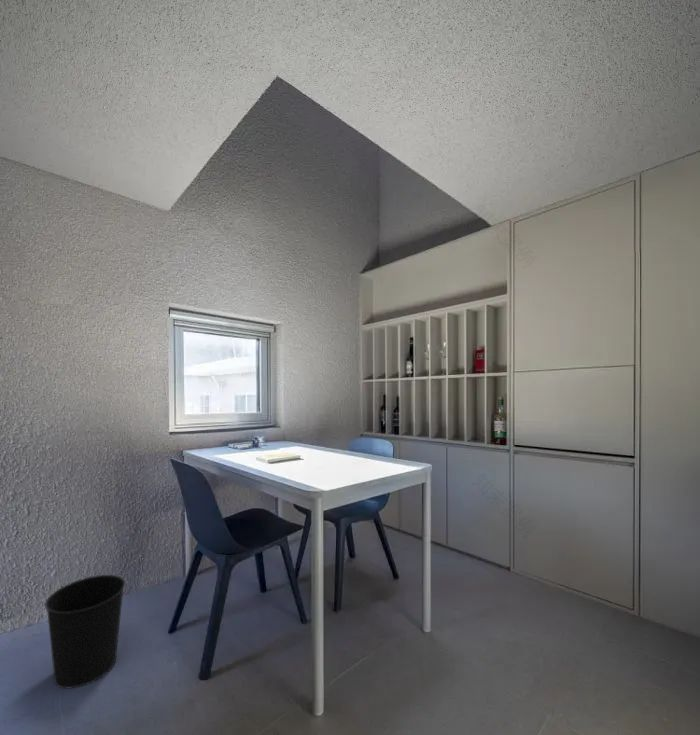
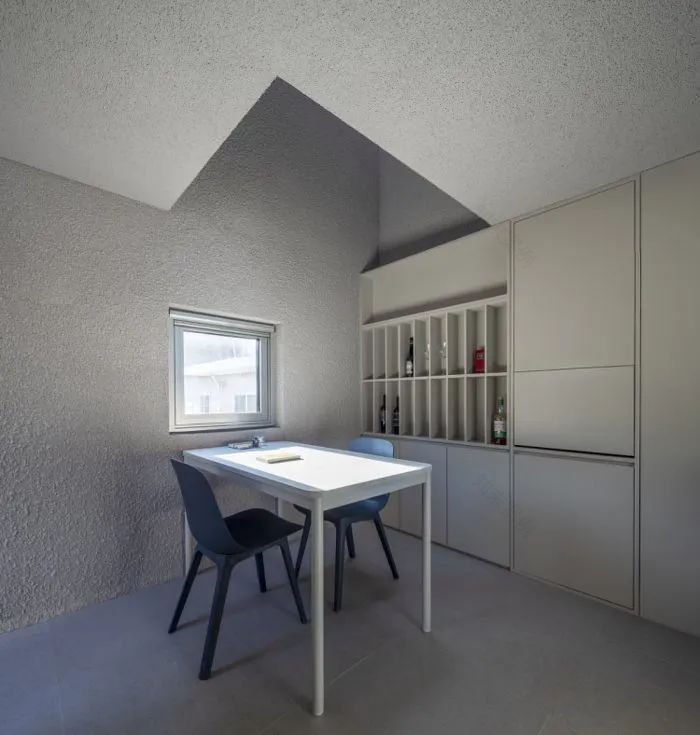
- wastebasket (86, 630)
